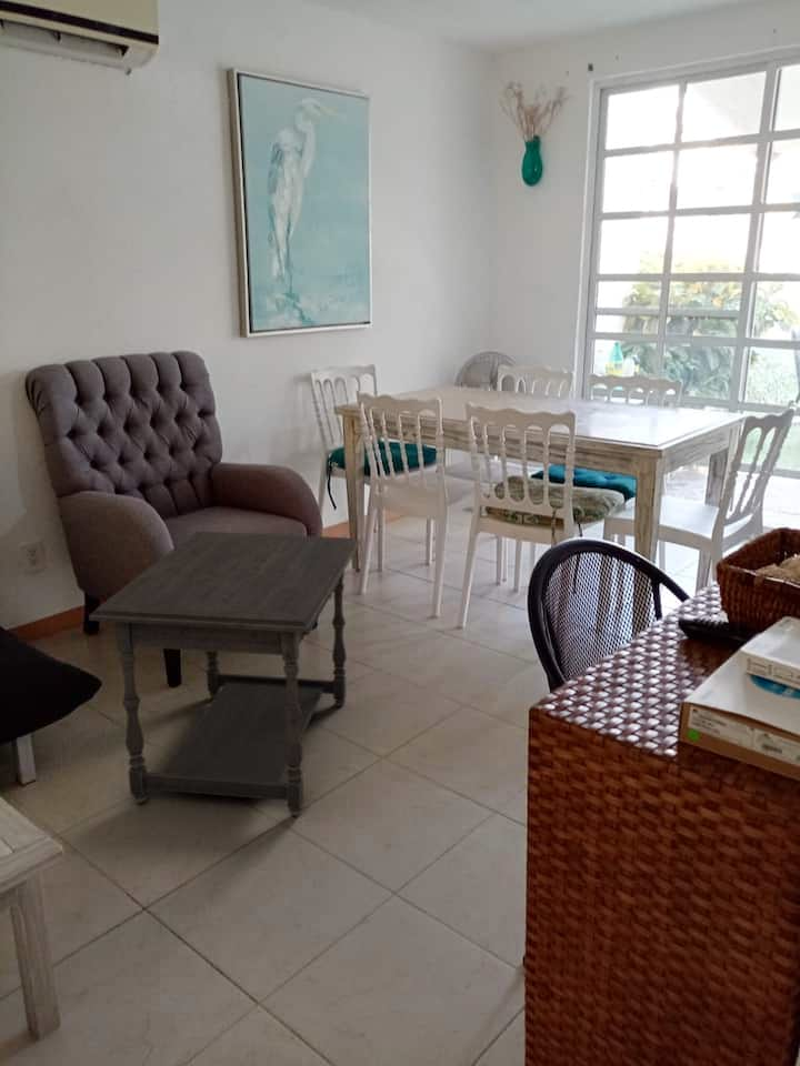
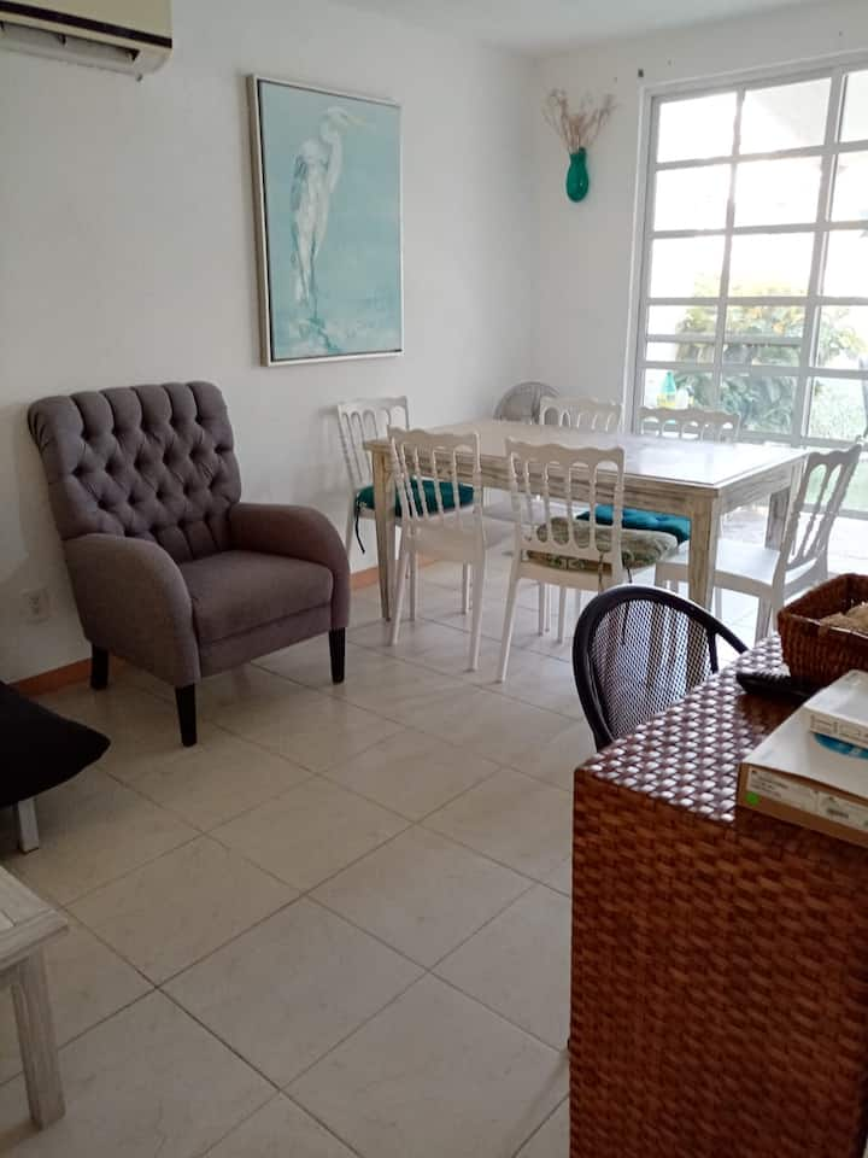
- side table (248, 653)
